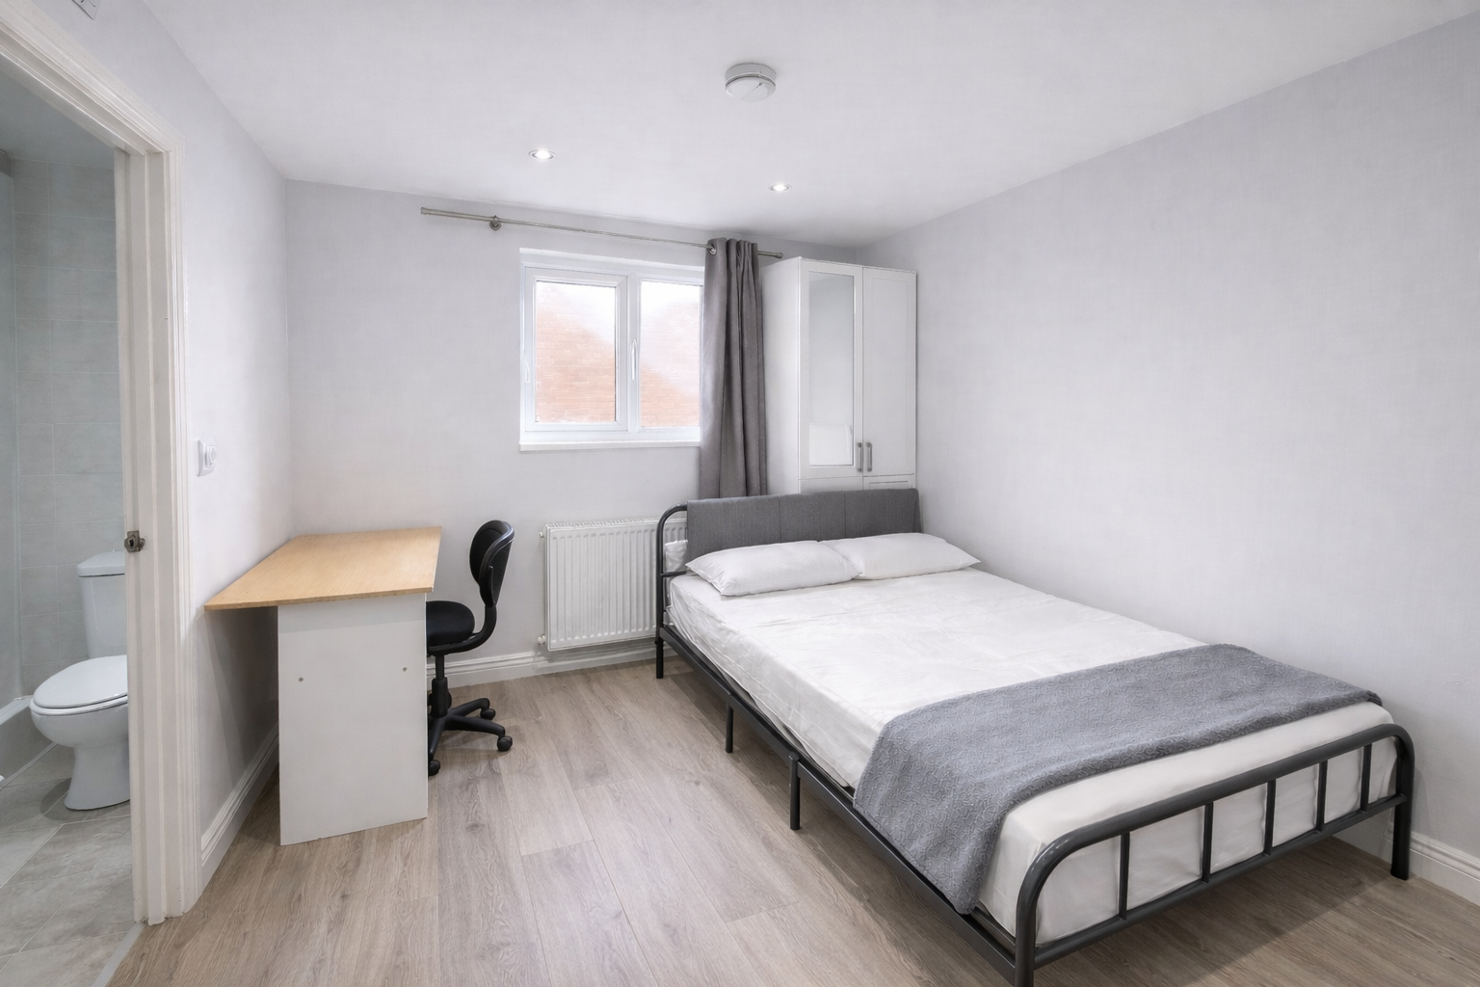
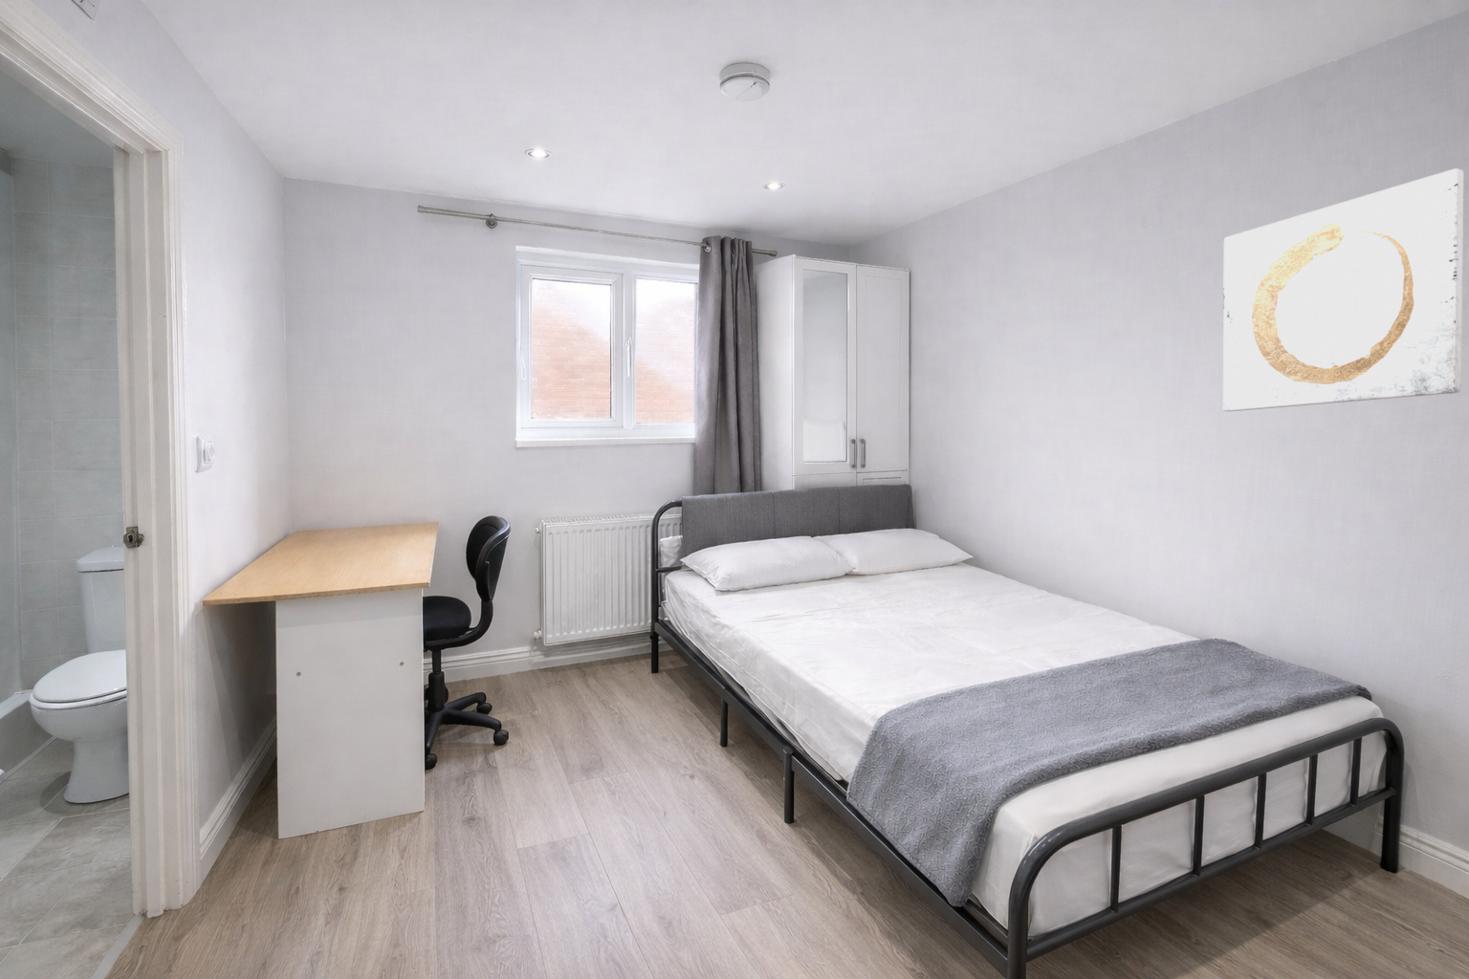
+ wall art (1328, 306)
